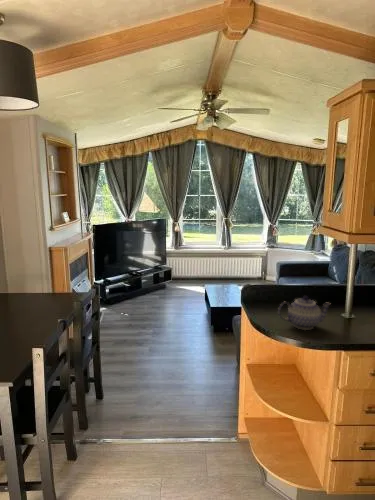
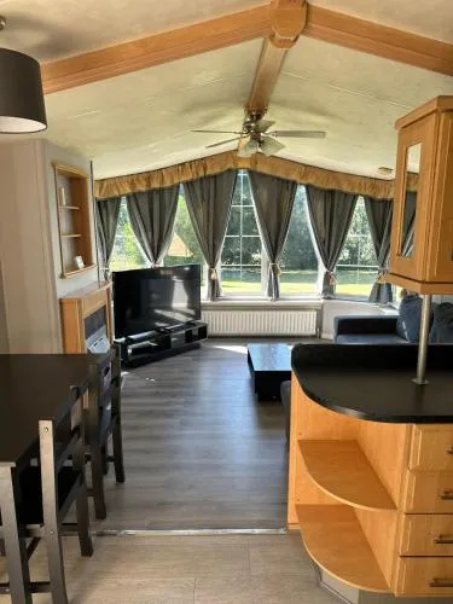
- teapot (304, 311)
